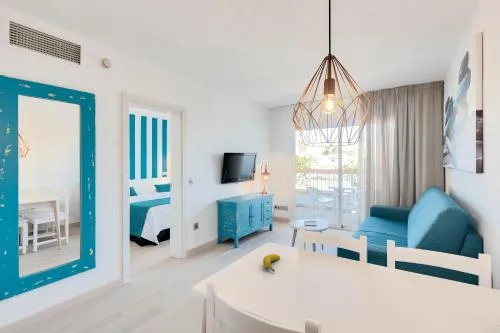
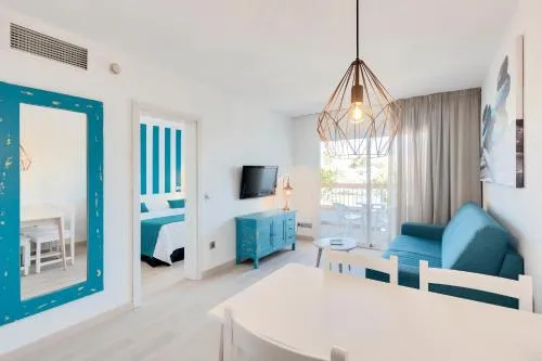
- fruit (271, 259)
